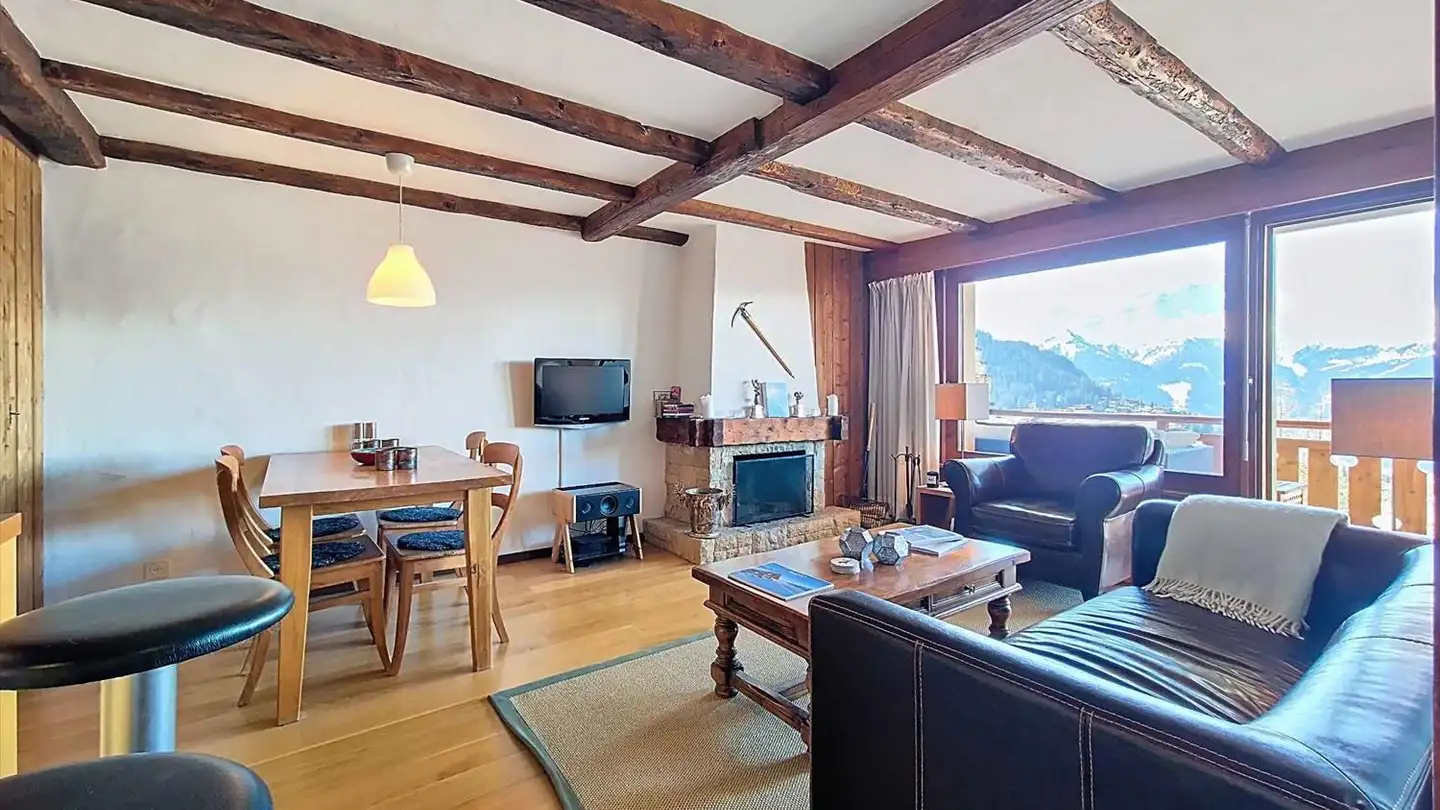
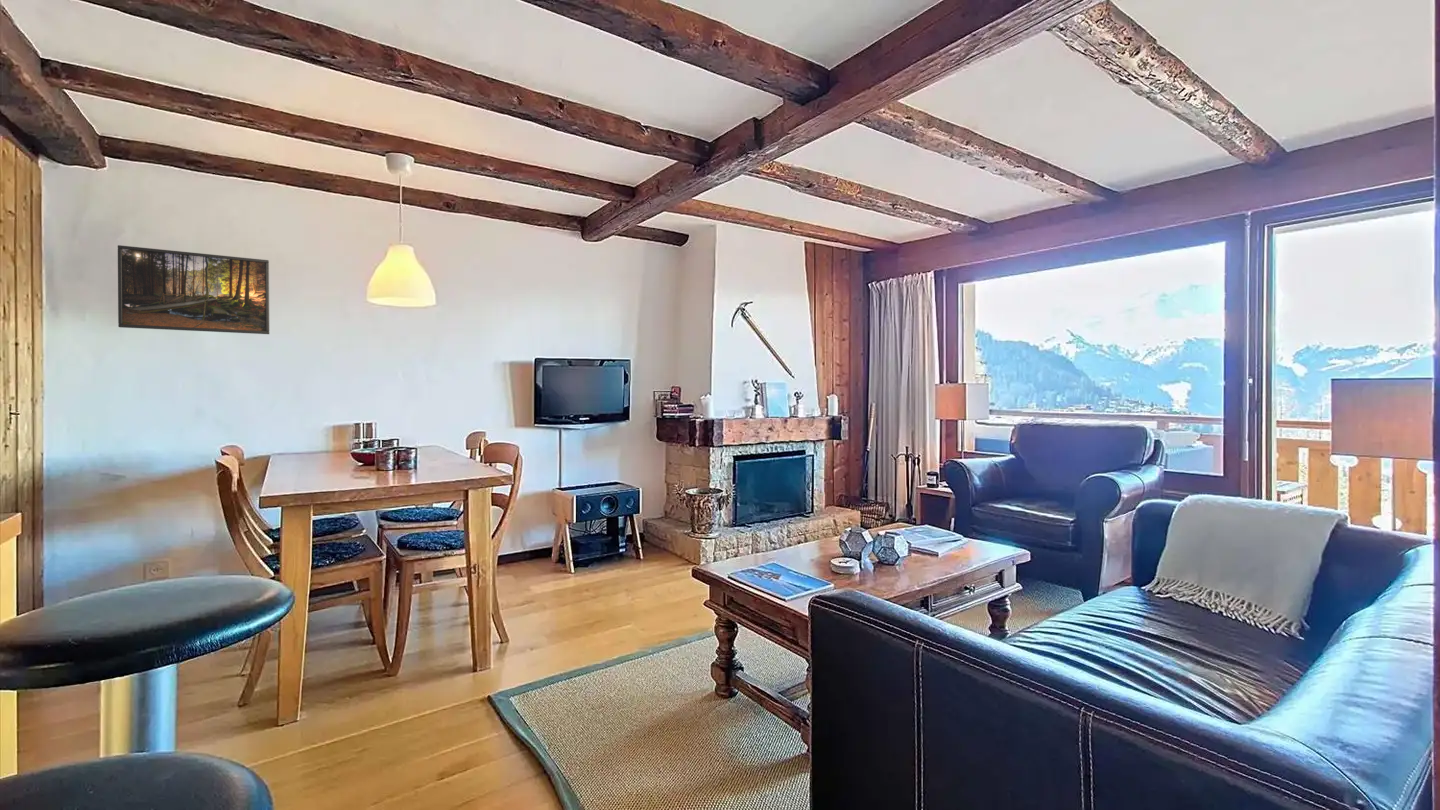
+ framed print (197, 292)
